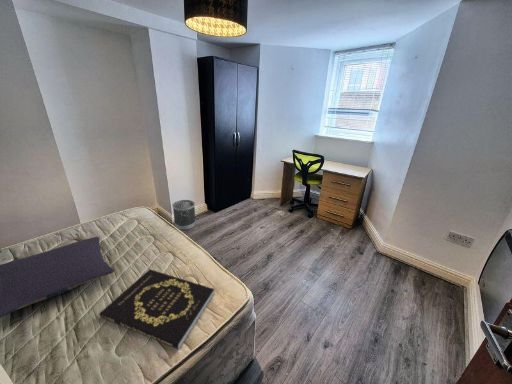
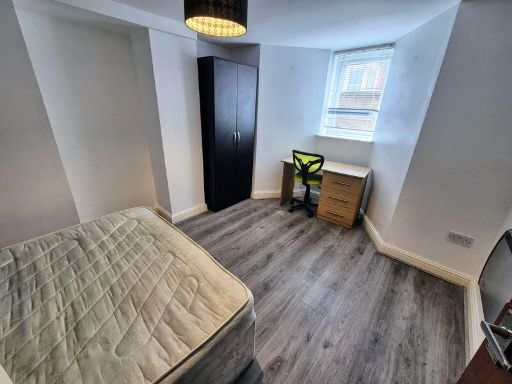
- pillow (55, 269)
- book (161, 302)
- wastebasket (184, 214)
